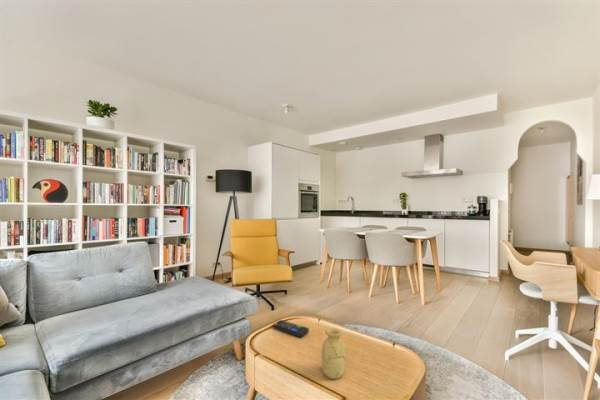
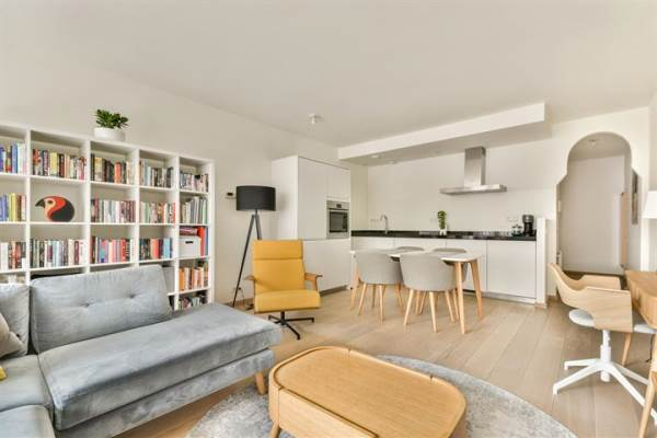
- remote control (290, 328)
- vase (333, 352)
